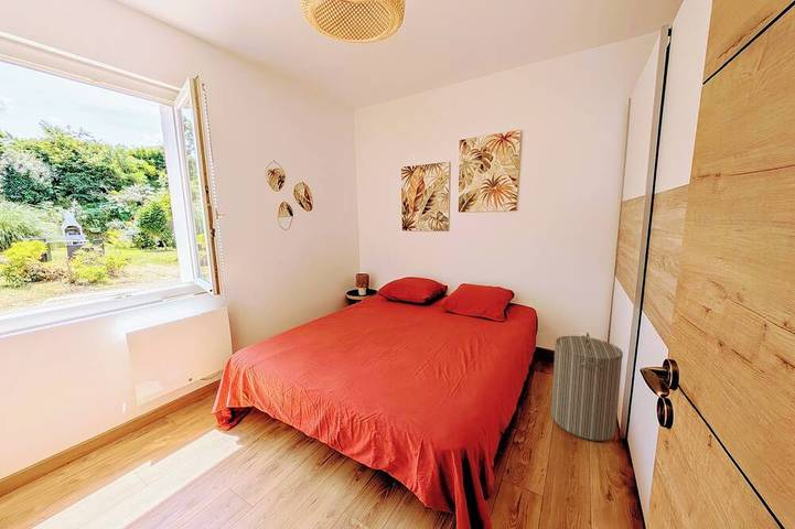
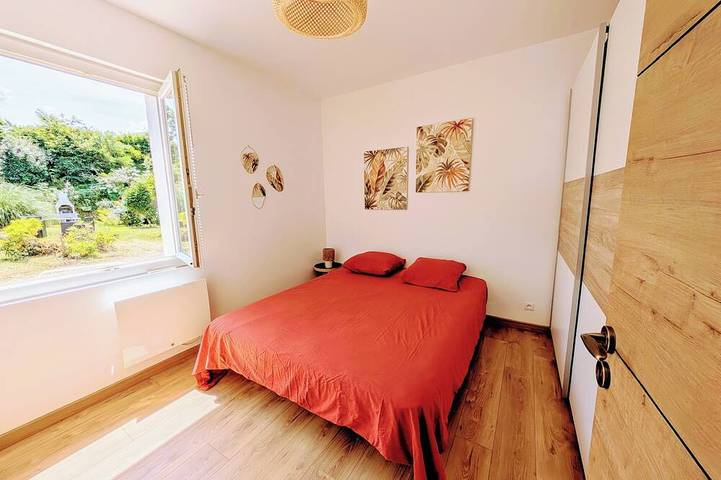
- laundry hamper (584, 378)
